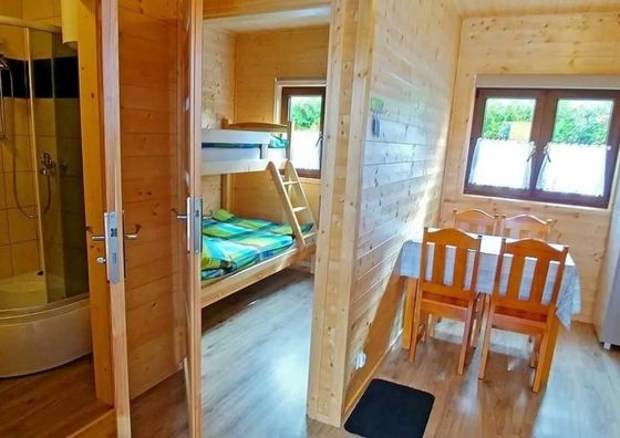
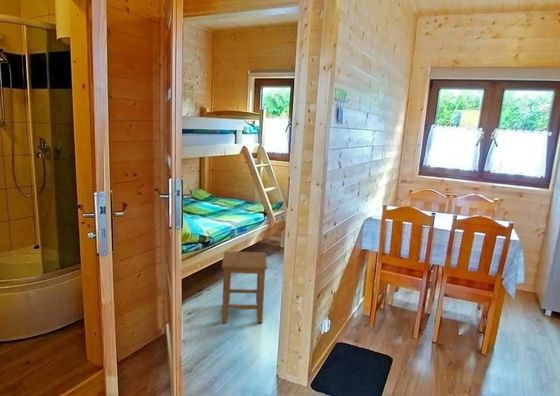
+ stool (243, 289)
